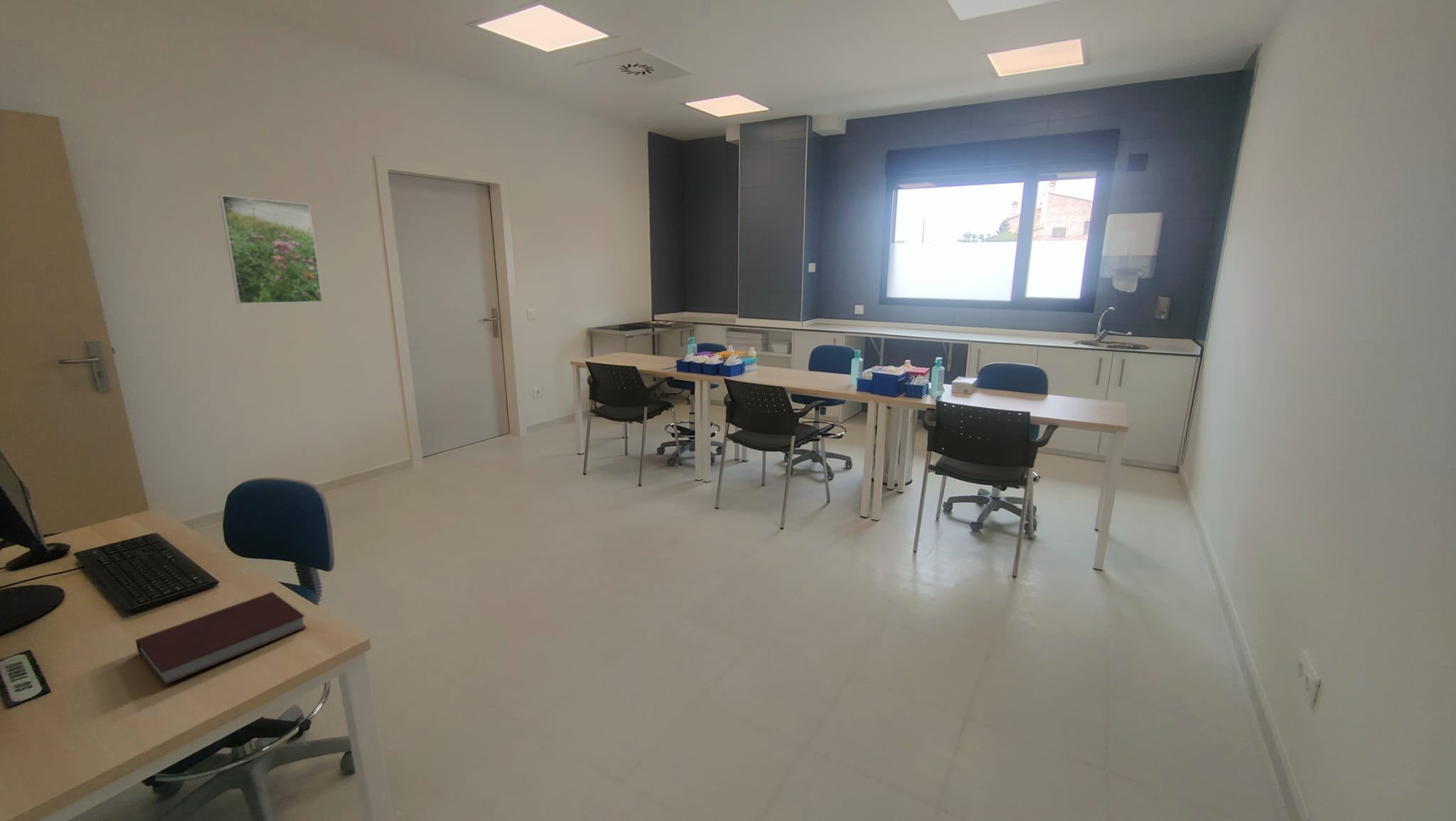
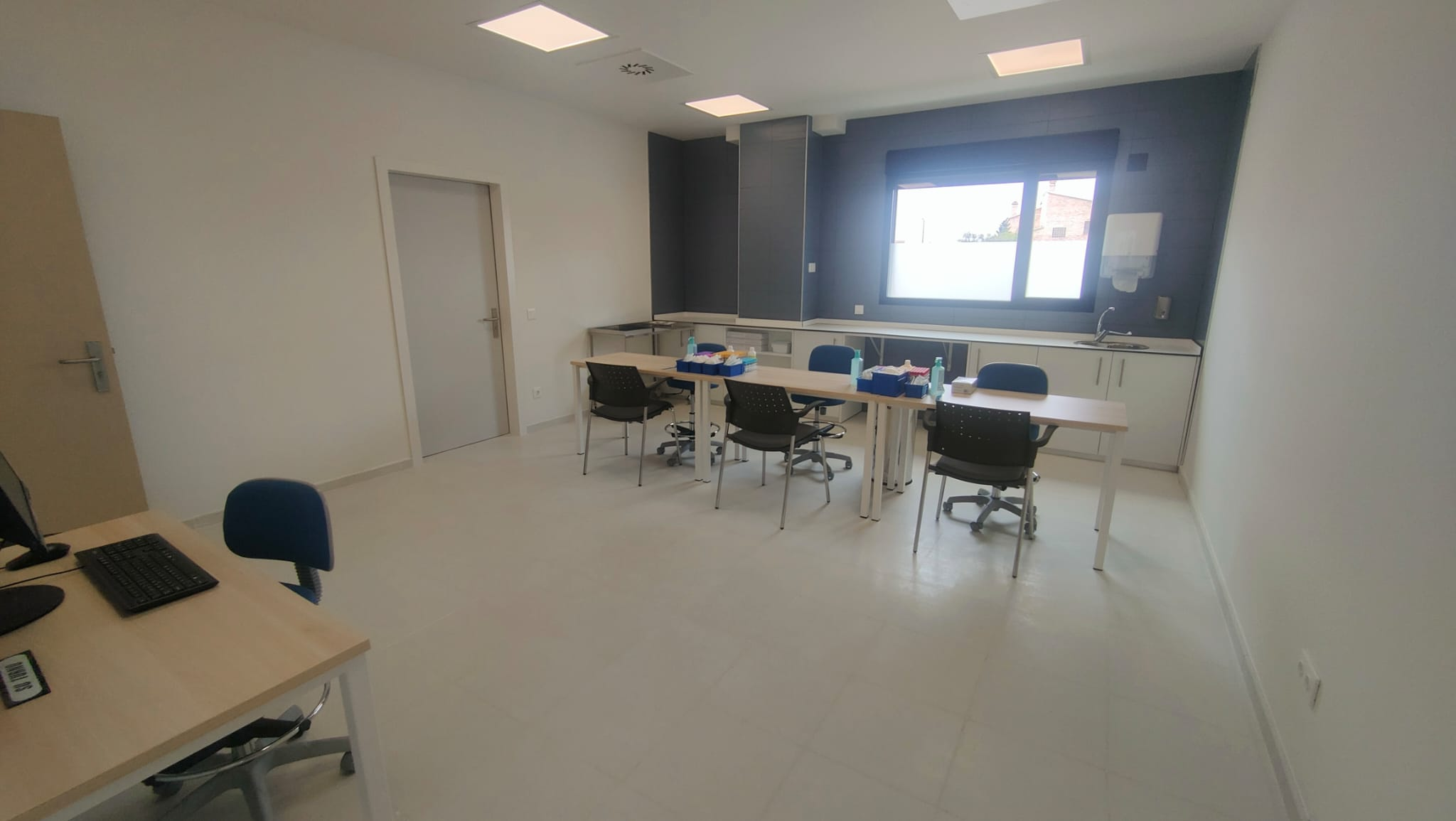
- notebook (224, 633)
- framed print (274, 252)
